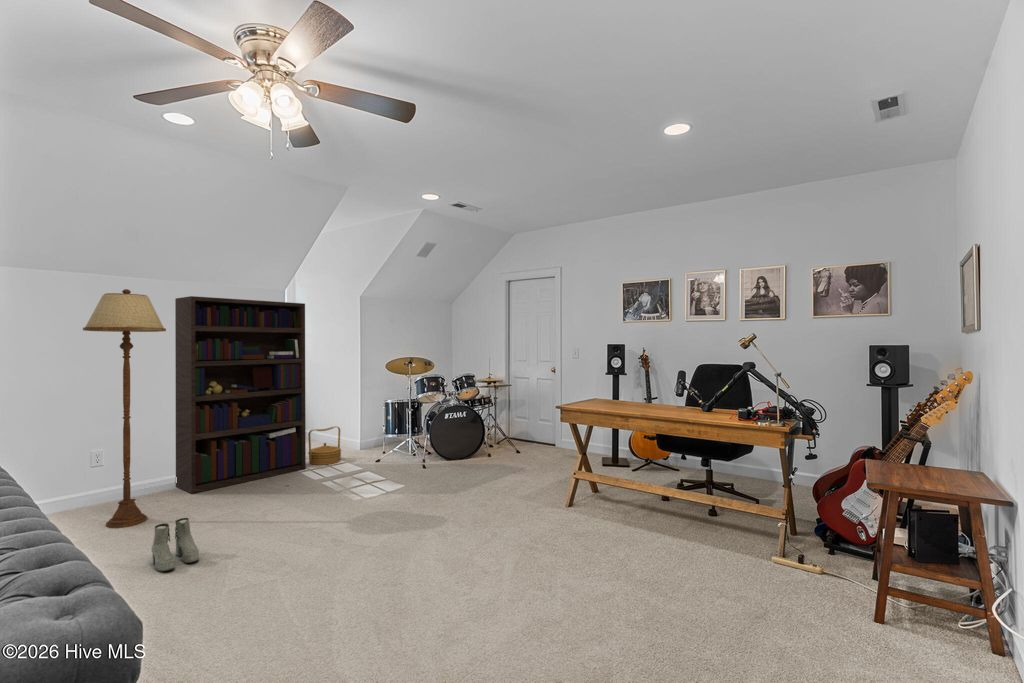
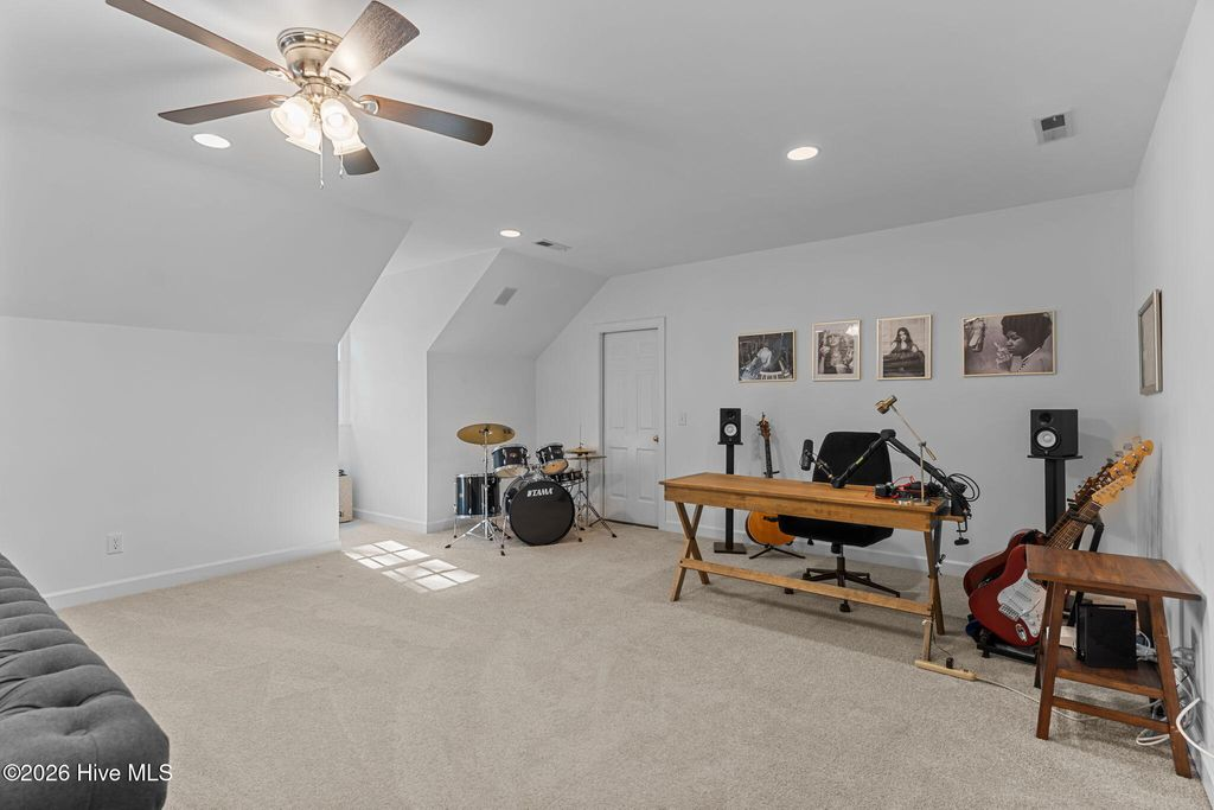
- bookcase (244, 389)
- basket (325, 444)
- floor lamp (126, 405)
- boots (176, 542)
